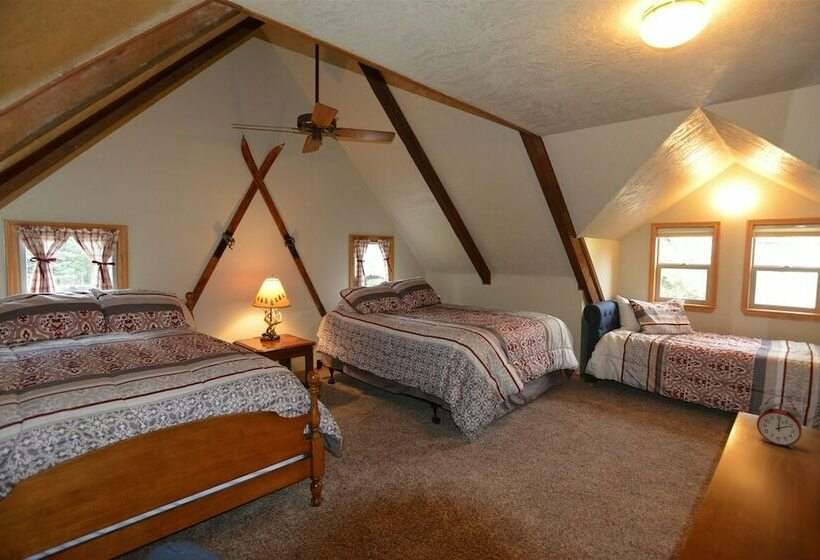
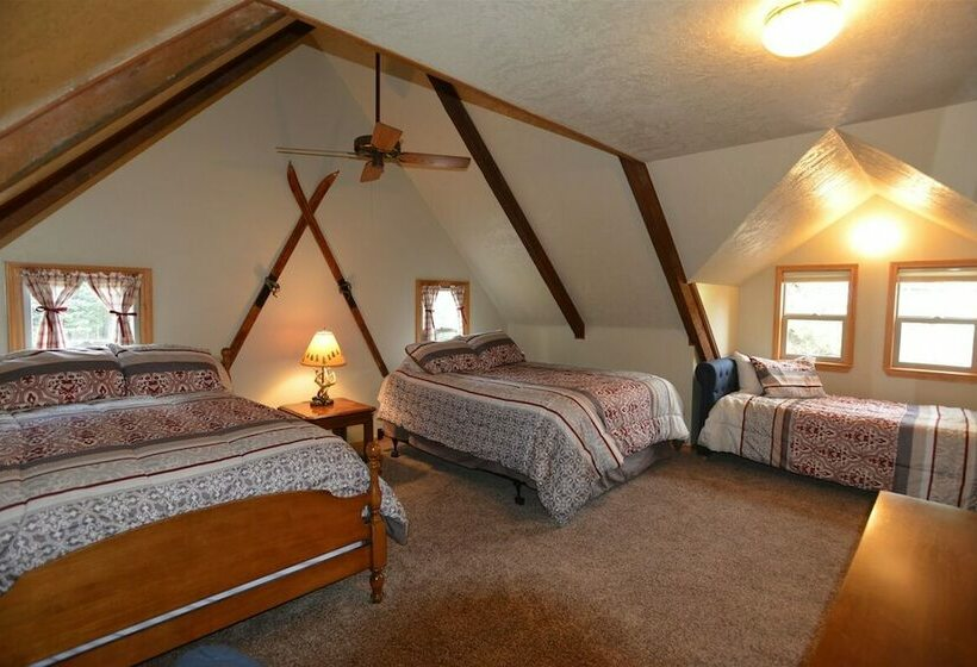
- alarm clock (779, 419)
